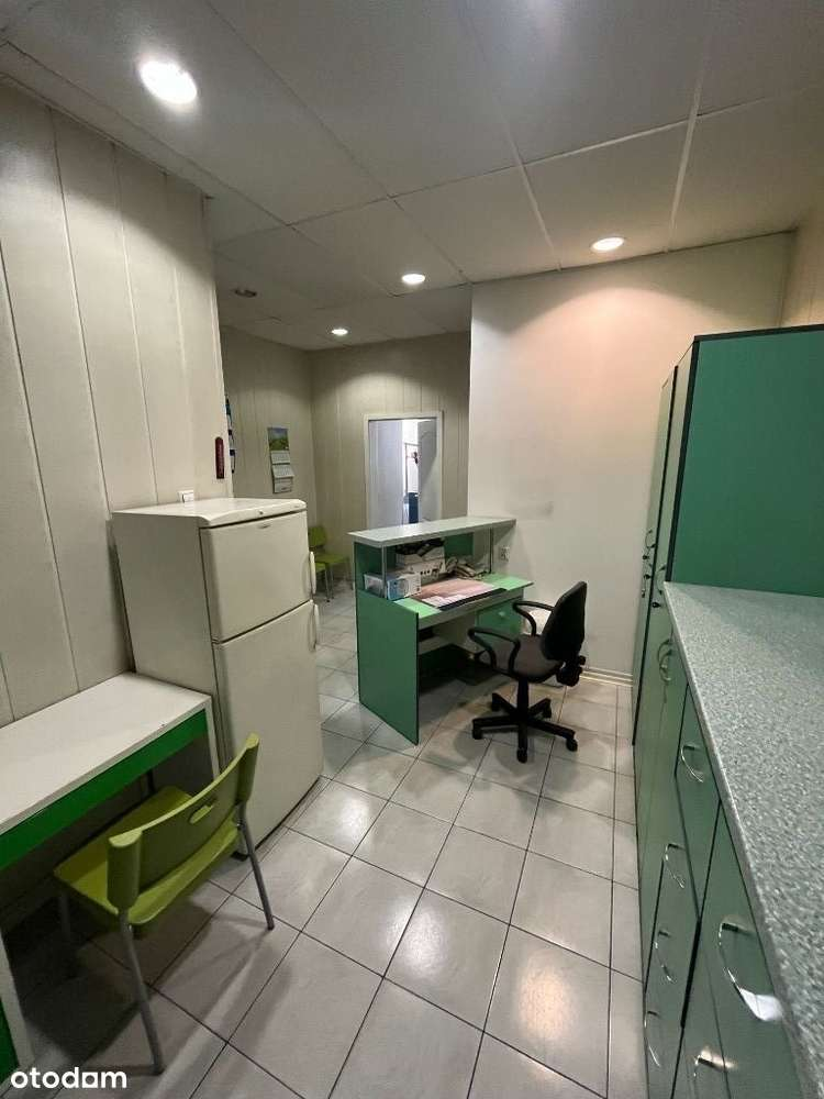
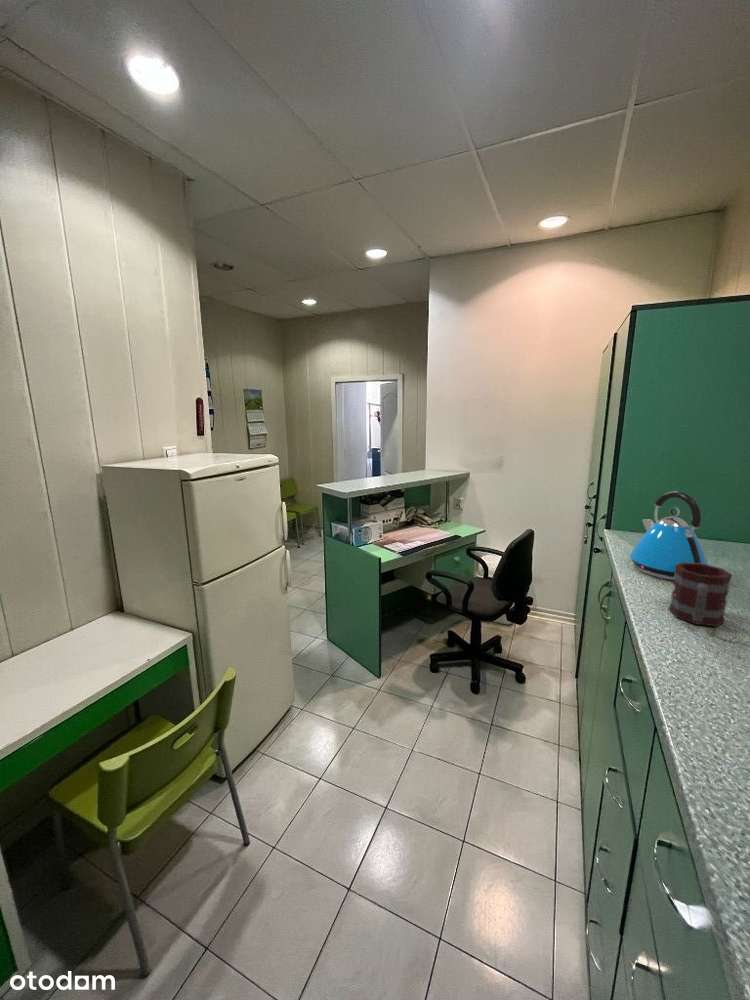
+ mug (699, 596)
+ kettle (673, 532)
